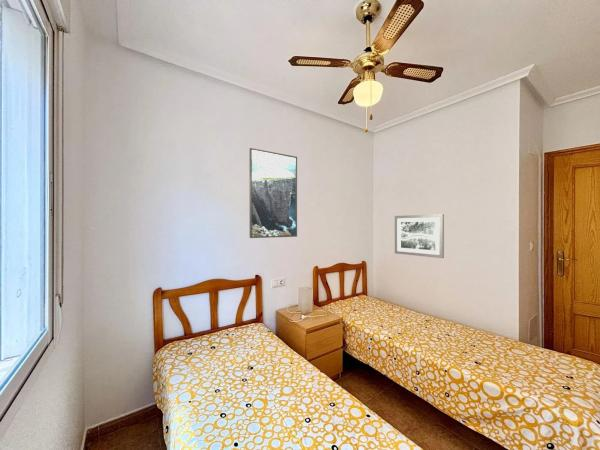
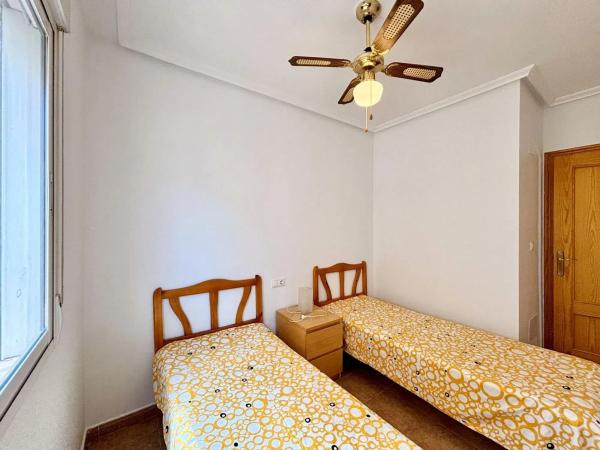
- wall art (417, 235)
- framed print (274, 195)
